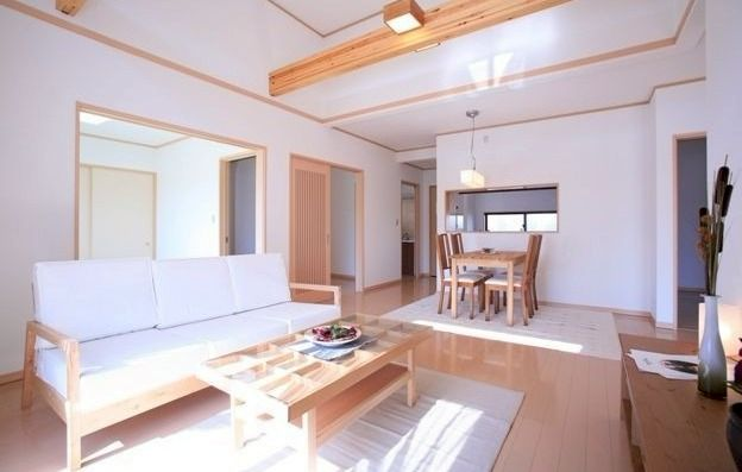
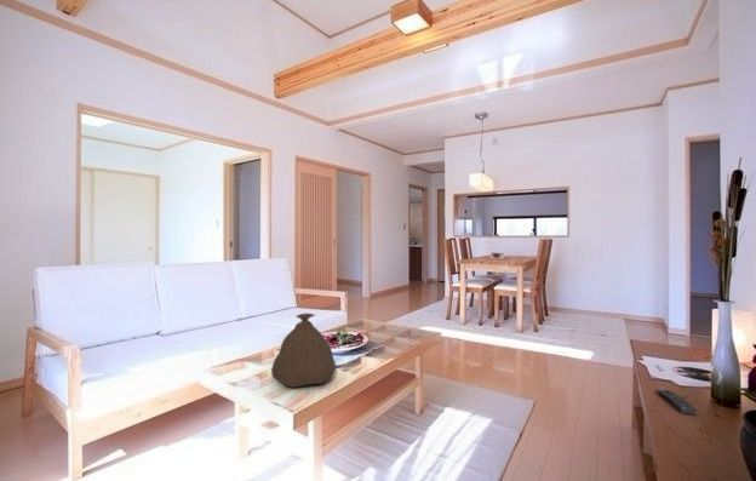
+ bag (304, 348)
+ remote control (674, 399)
